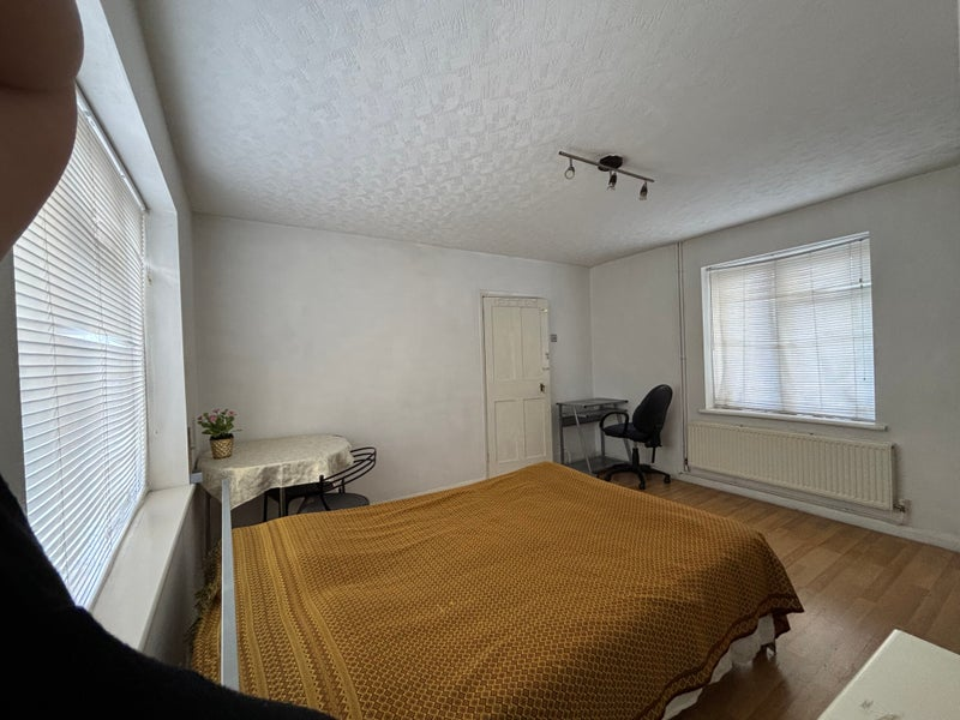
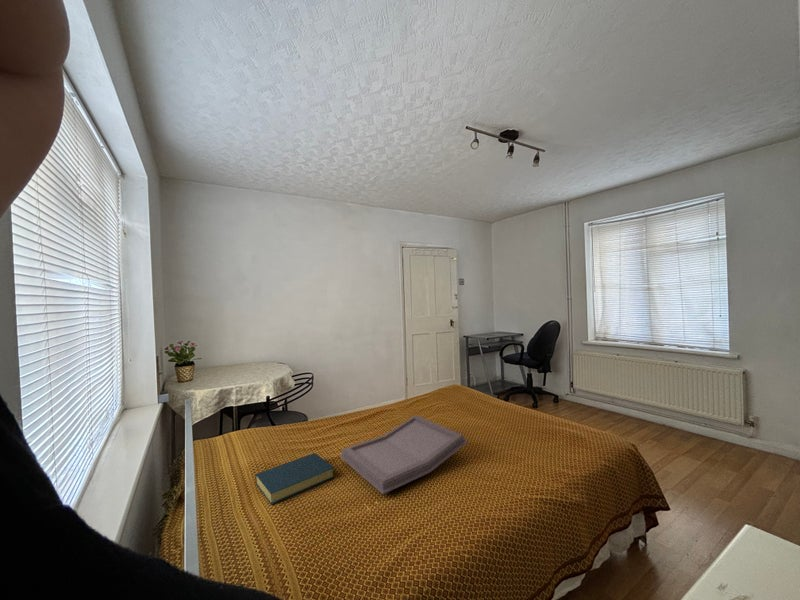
+ serving tray (403, 448)
+ hardback book (295, 475)
